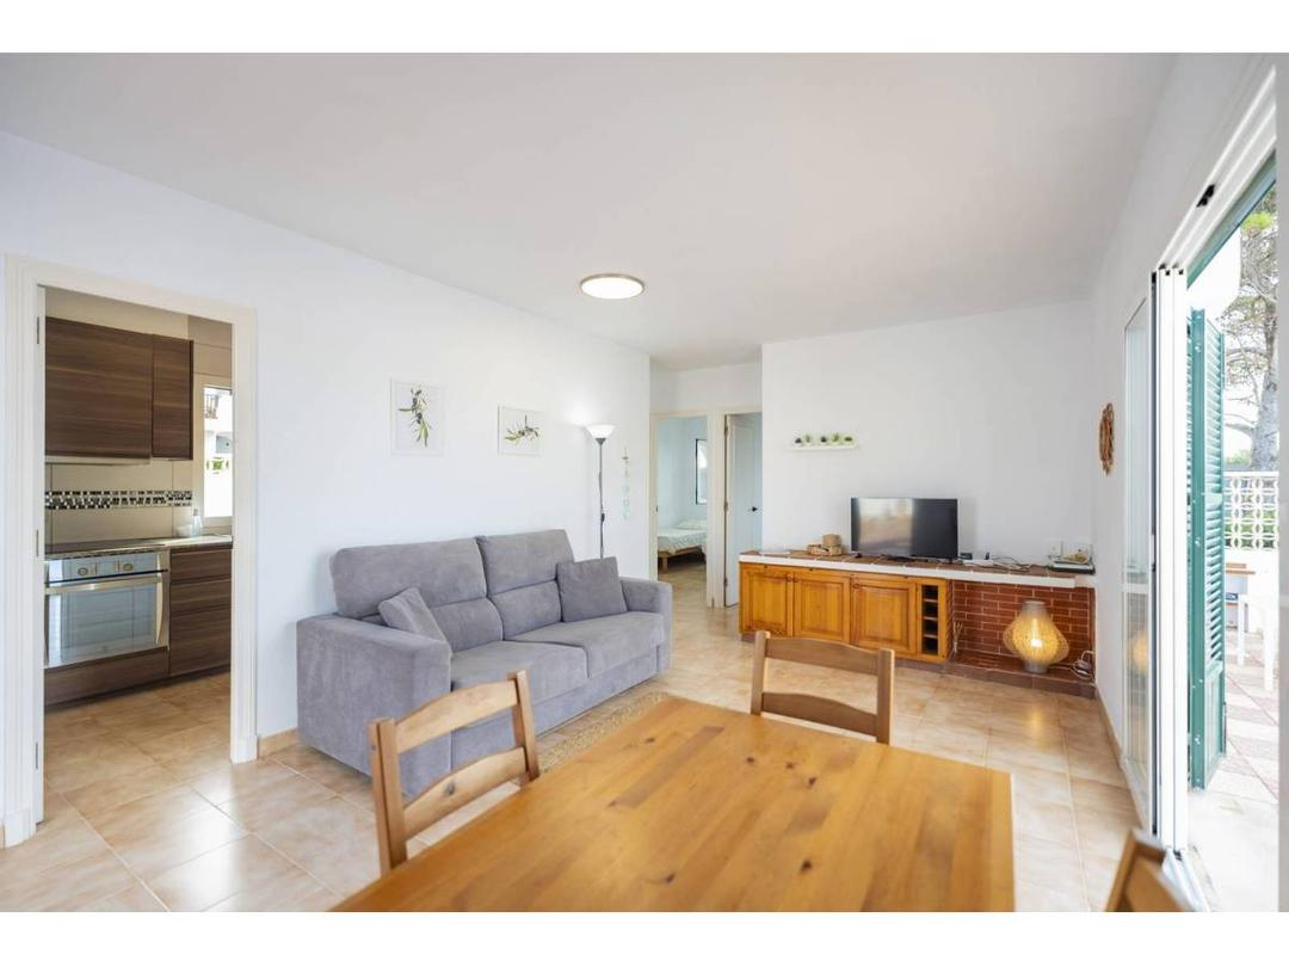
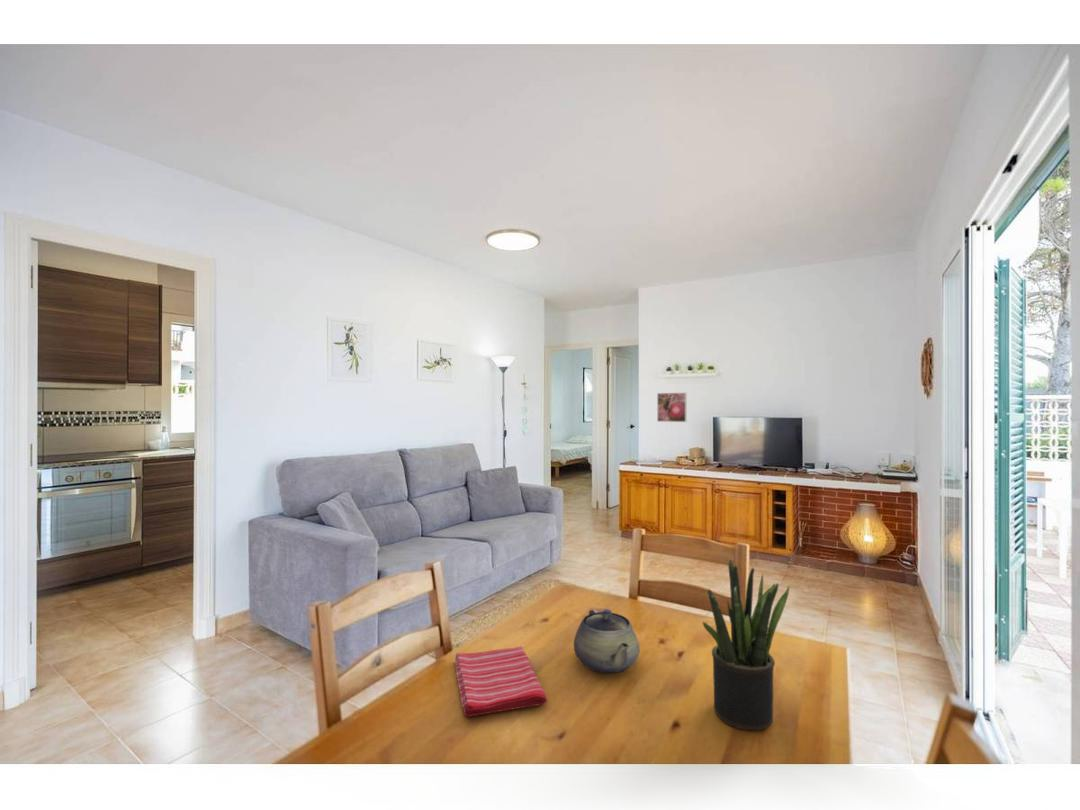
+ potted plant (748, 637)
+ dish towel (497, 676)
+ teapot (607, 638)
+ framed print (671, 407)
